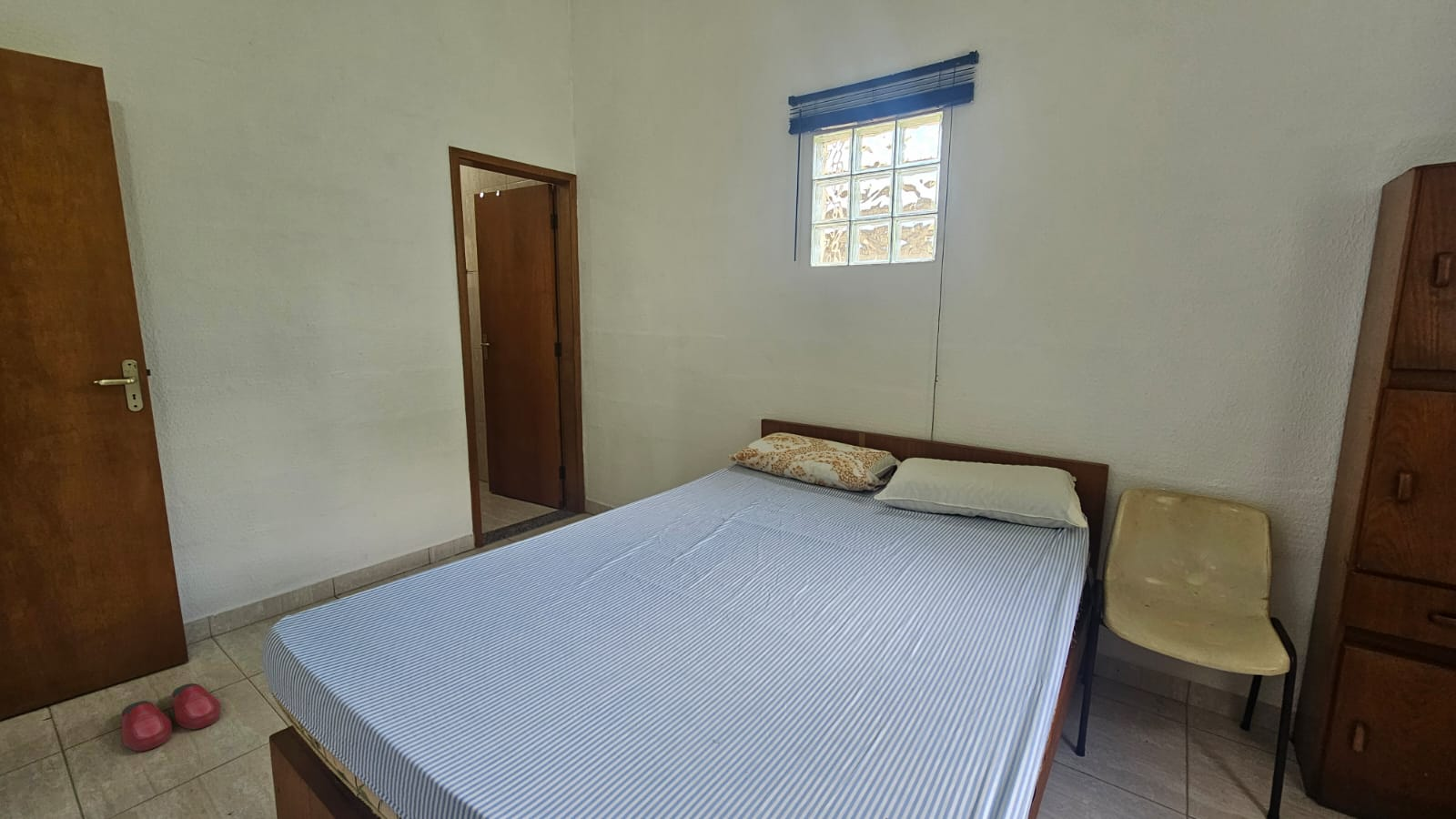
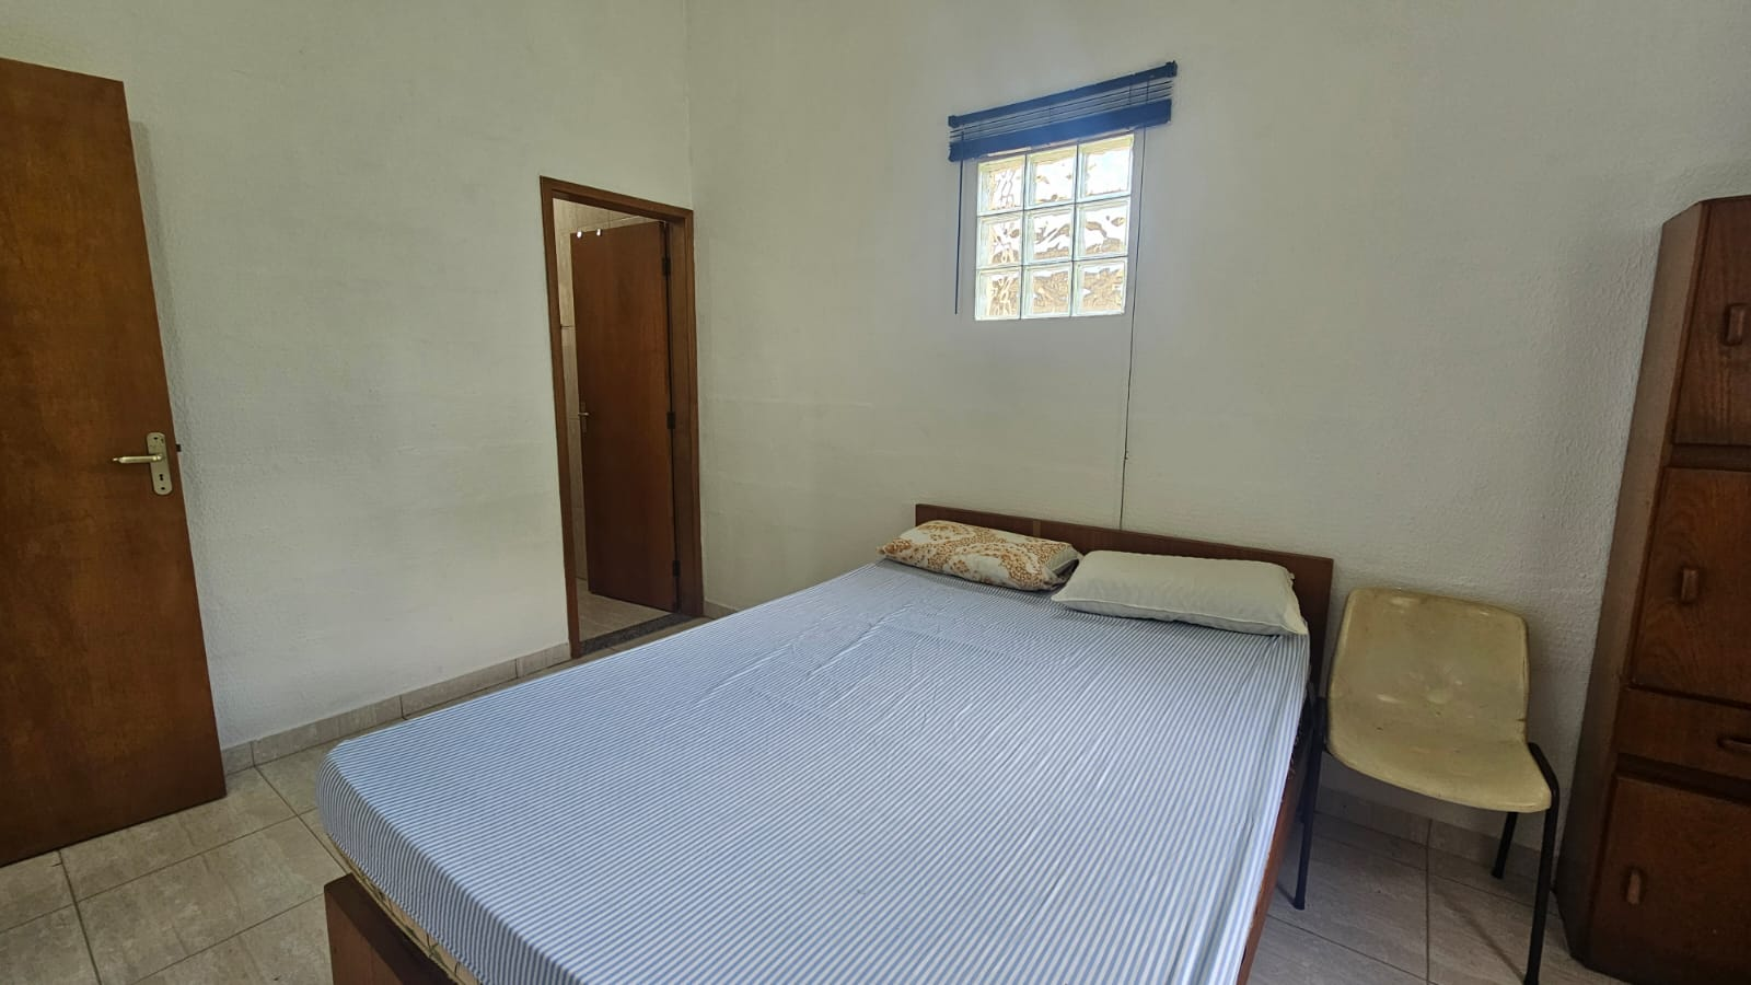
- slippers (174, 709)
